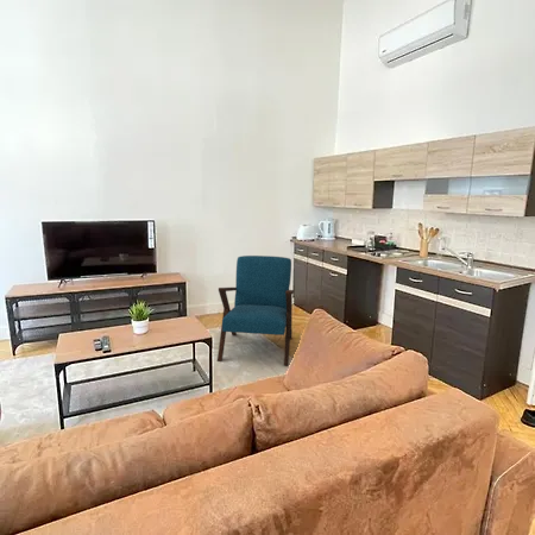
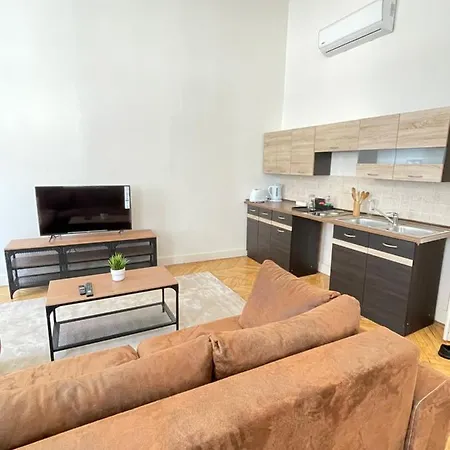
- armchair (259, 303)
